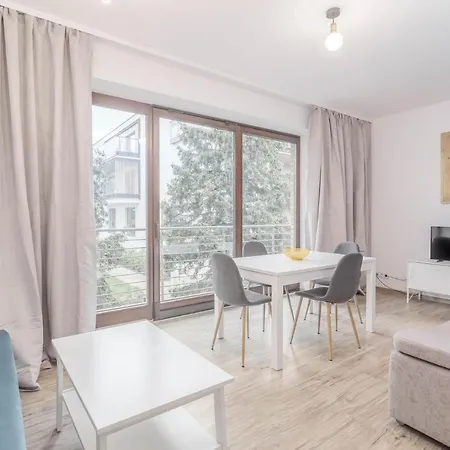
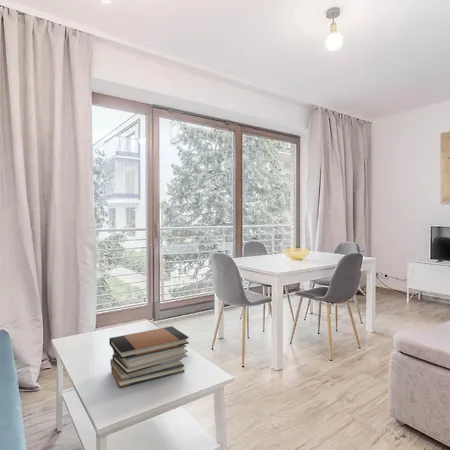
+ book stack (149, 354)
